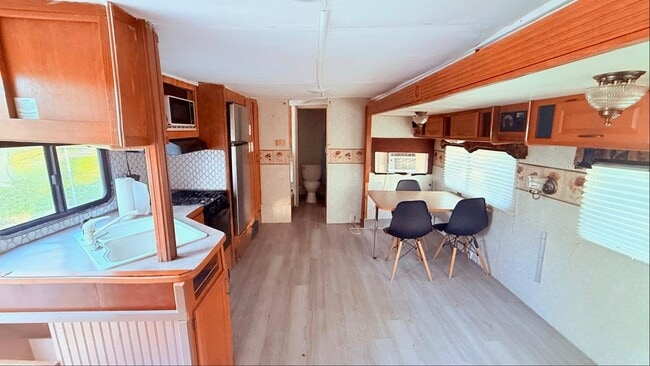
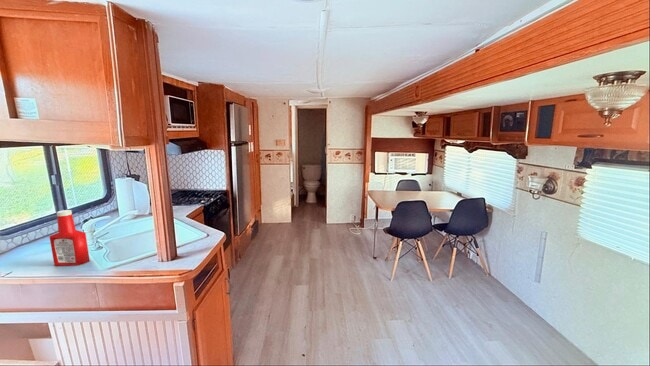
+ soap bottle (68, 237)
